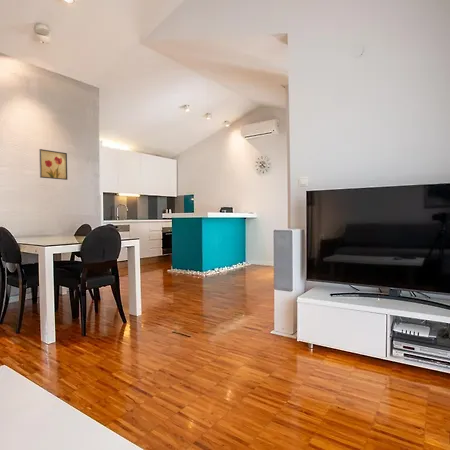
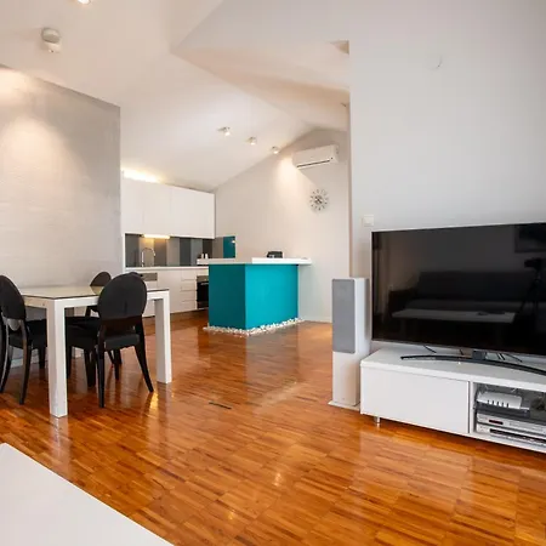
- wall art (53, 165)
